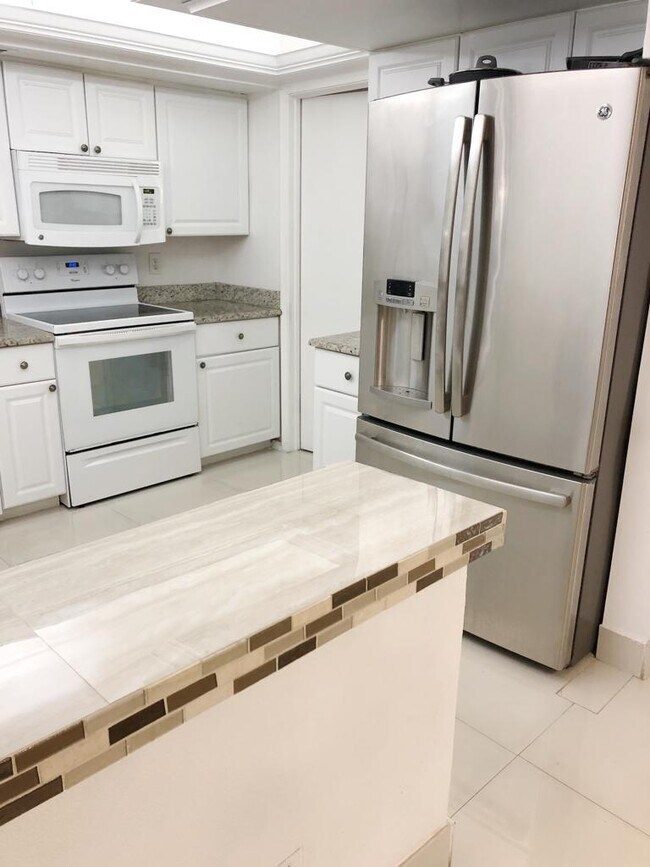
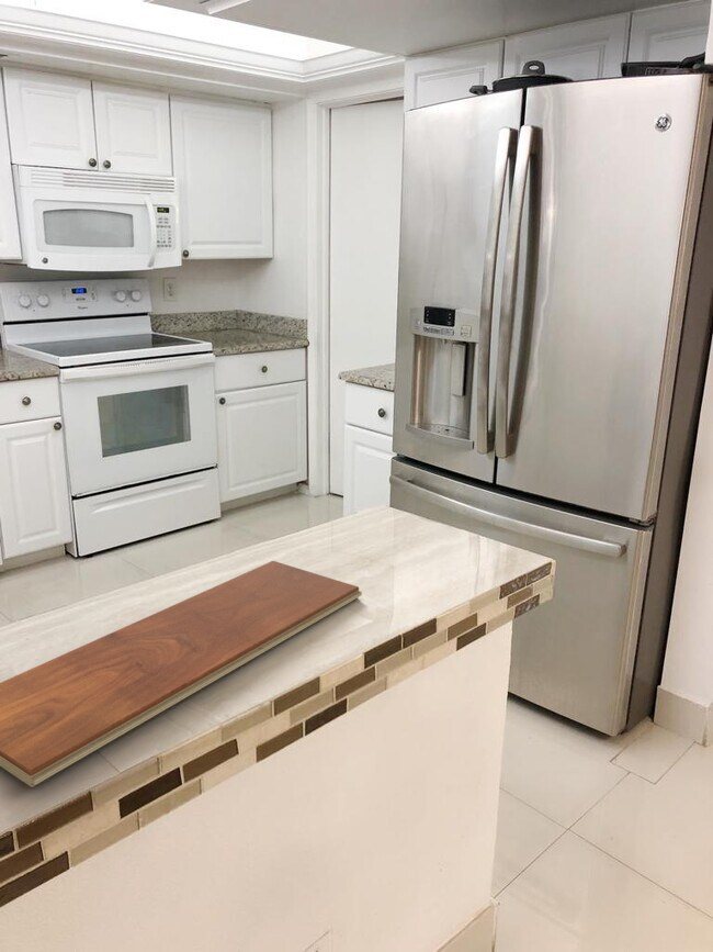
+ chopping board (185, 645)
